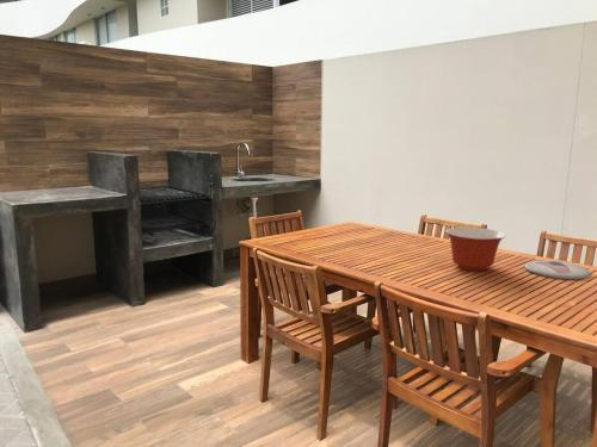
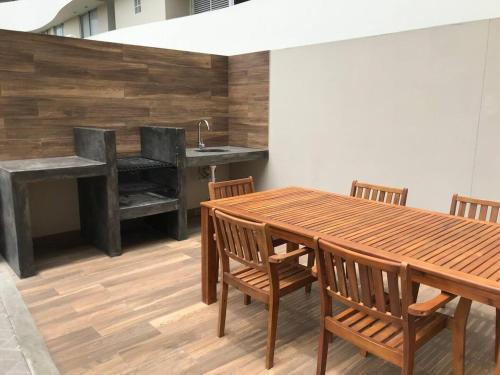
- mixing bowl (473, 249)
- plate (556, 268)
